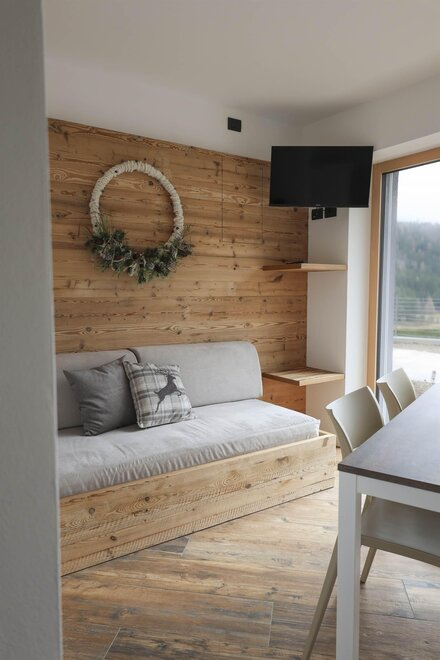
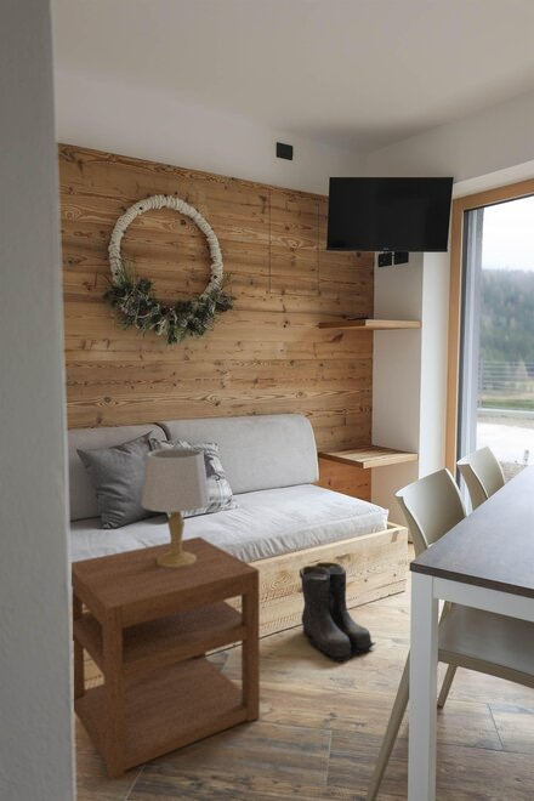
+ nightstand (161, 640)
+ boots (334, 607)
+ table lamp (176, 506)
